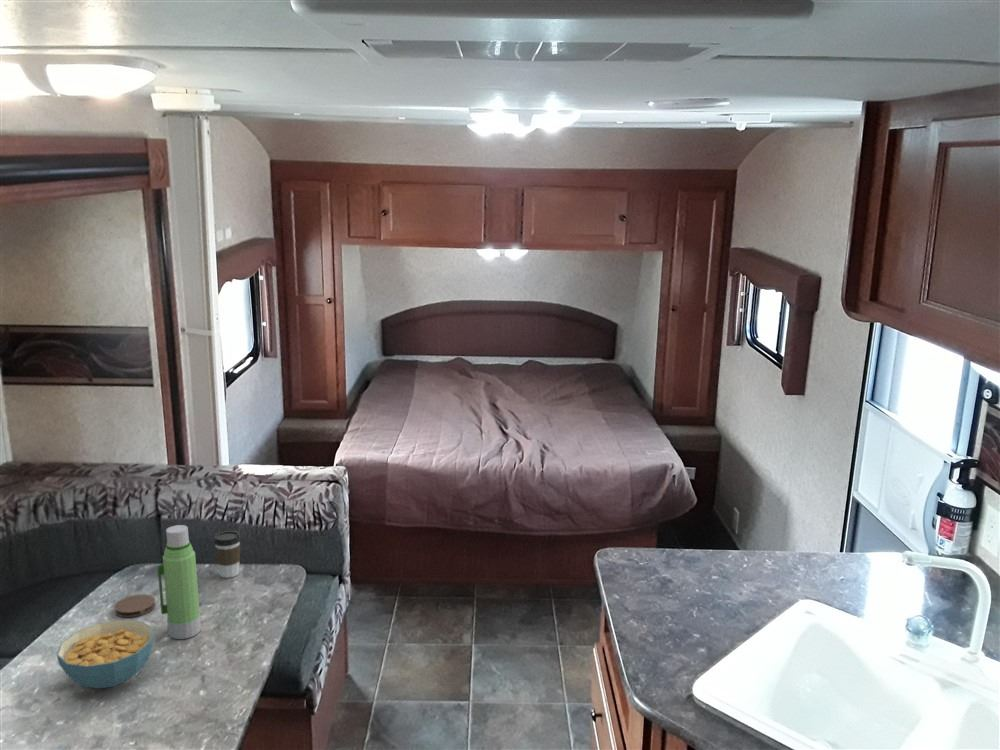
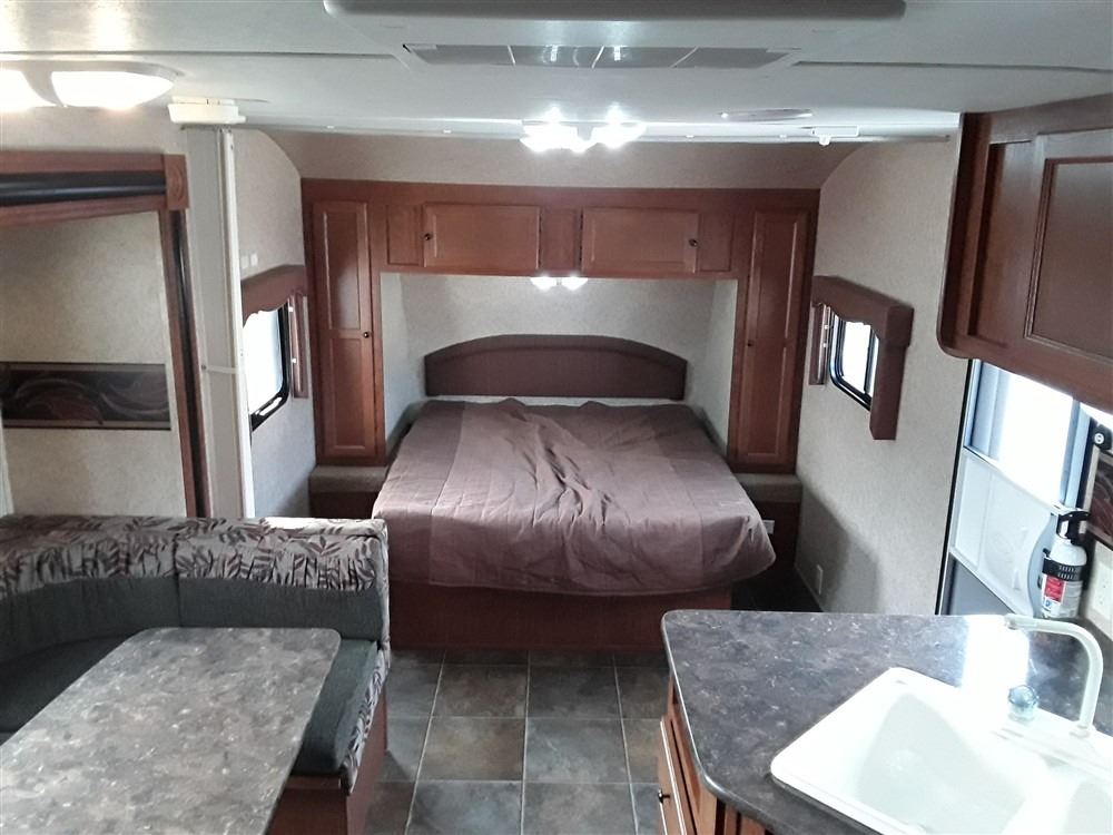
- coffee cup (228, 554)
- water bottle (179, 580)
- coaster (135, 605)
- cereal bowl (108, 661)
